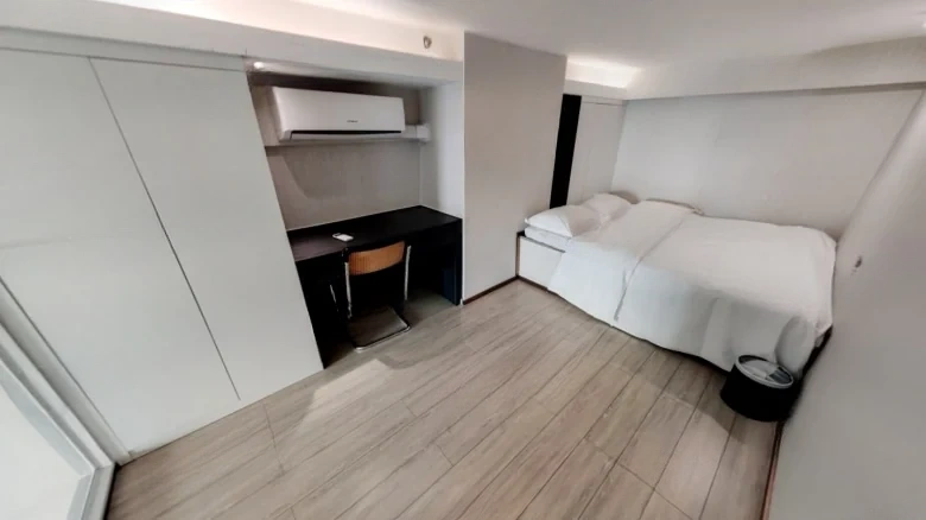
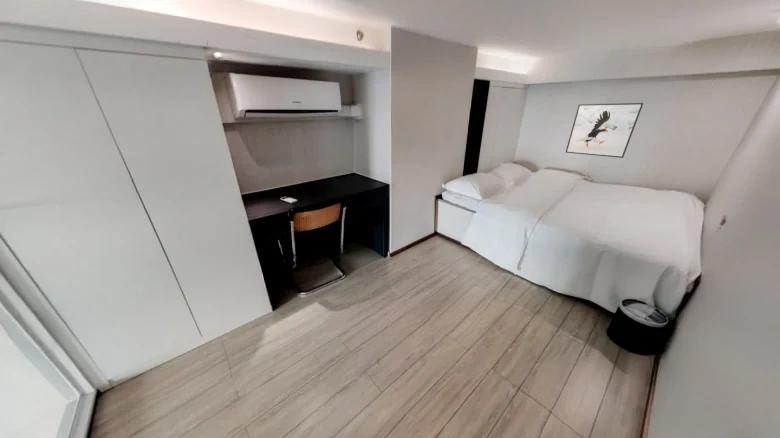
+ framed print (600, 130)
